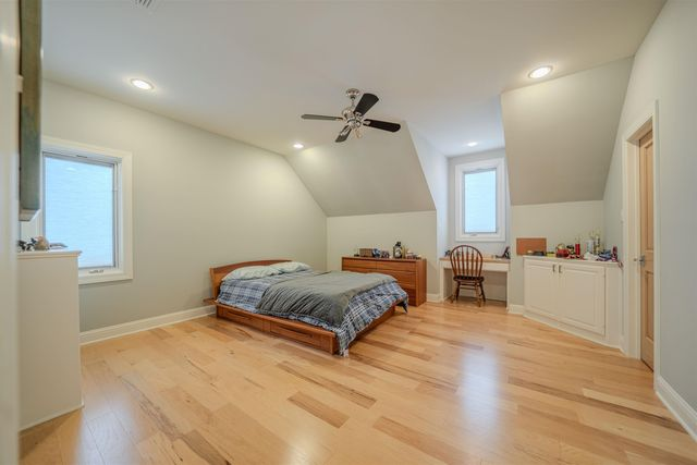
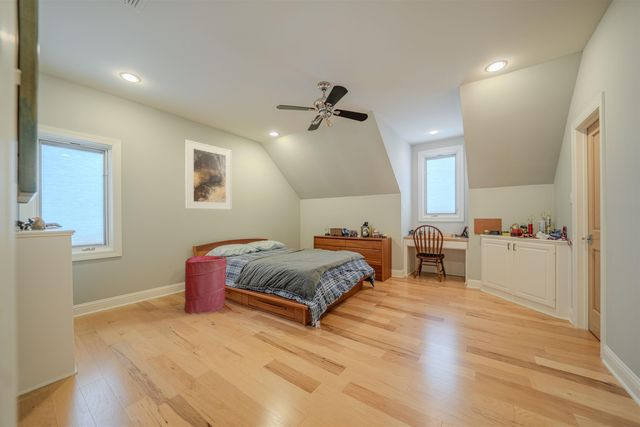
+ laundry hamper (206, 281)
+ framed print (210, 177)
